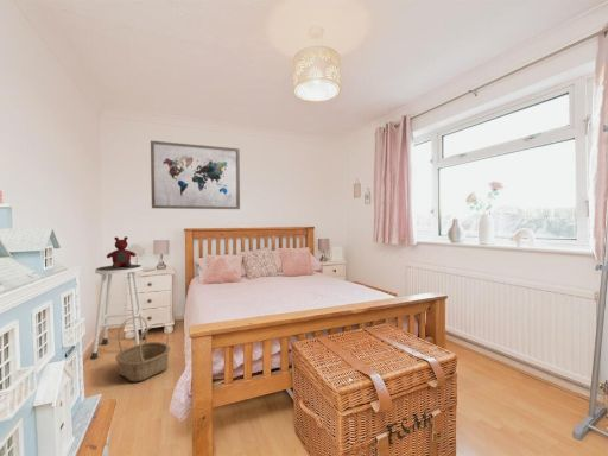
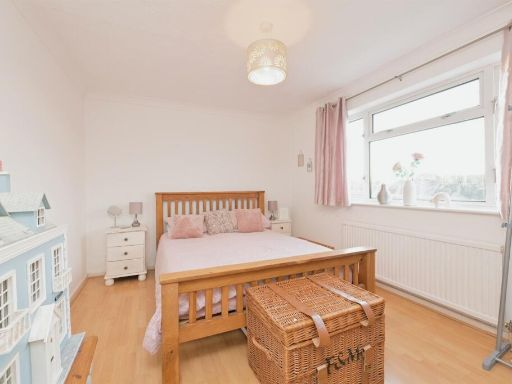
- wall art (197, 177)
- teddy bear (121, 252)
- basket (144, 346)
- stool (120, 314)
